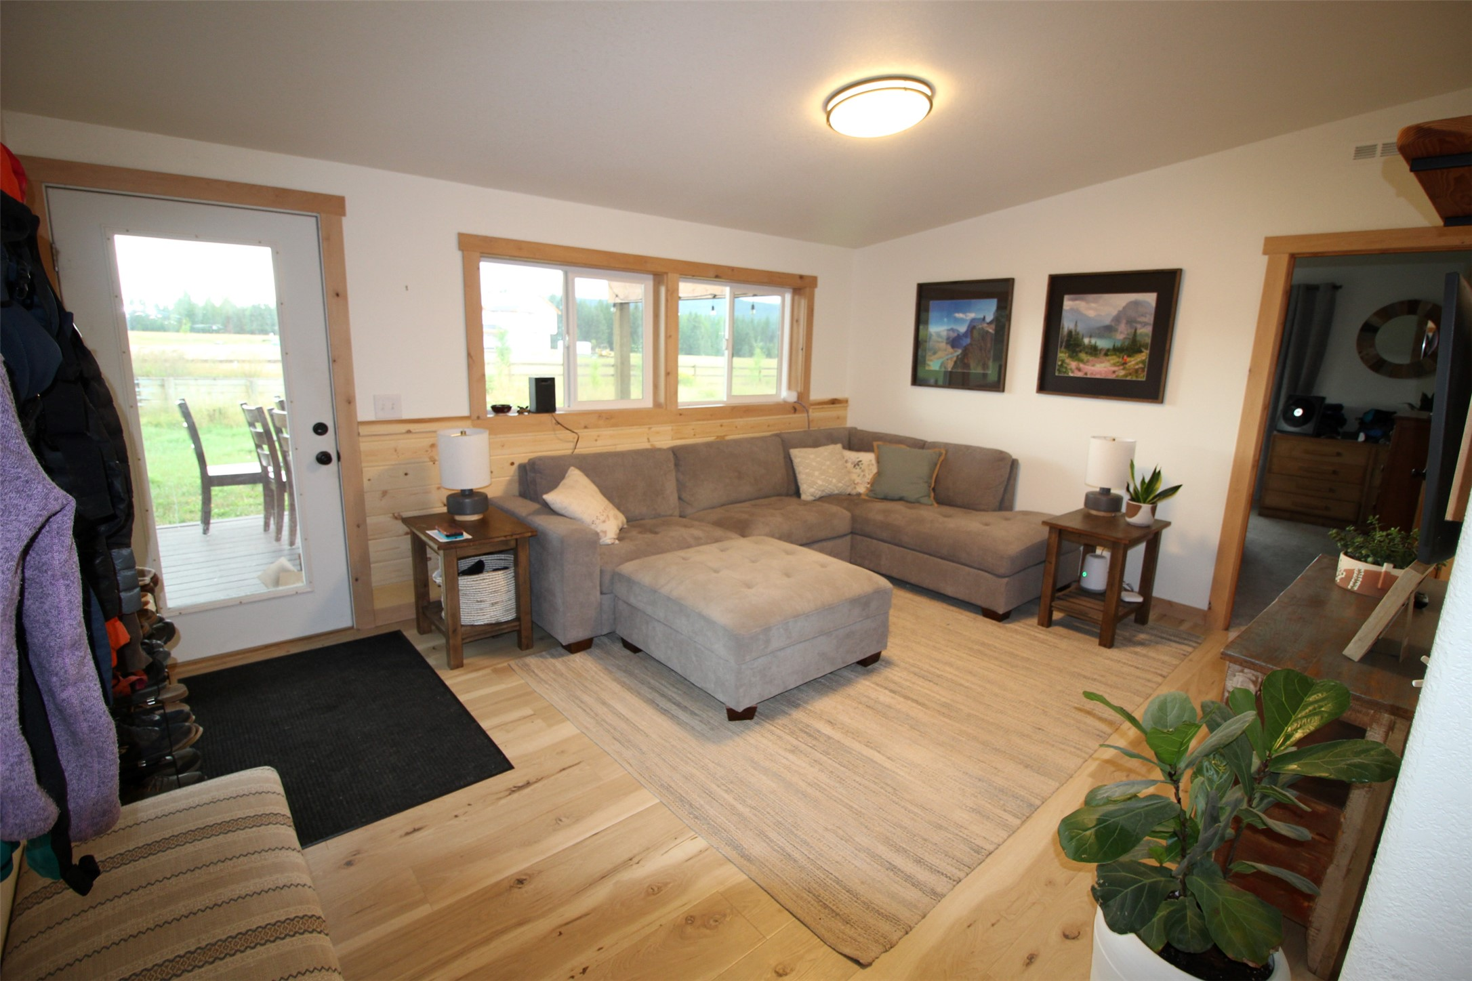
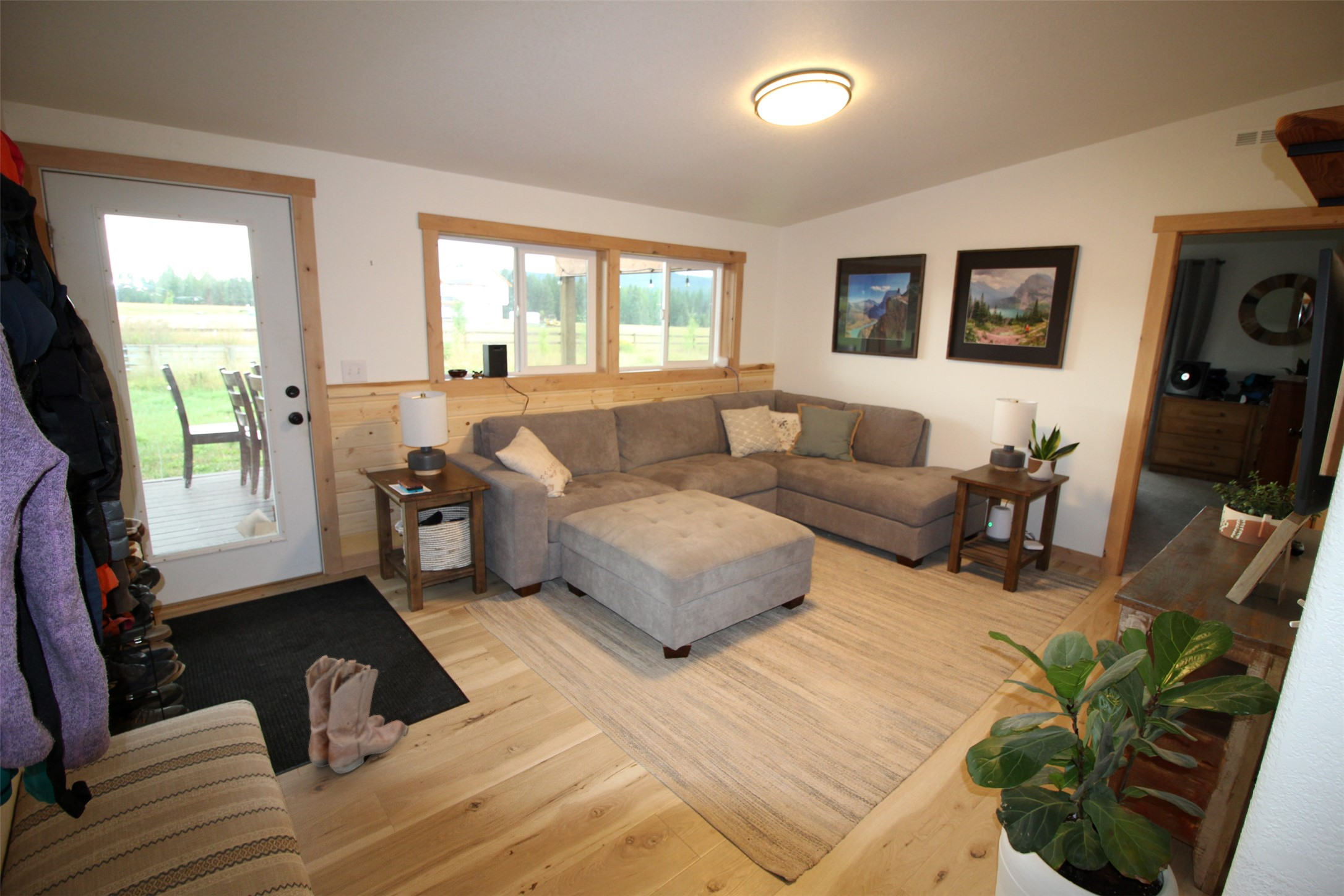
+ boots (358, 700)
